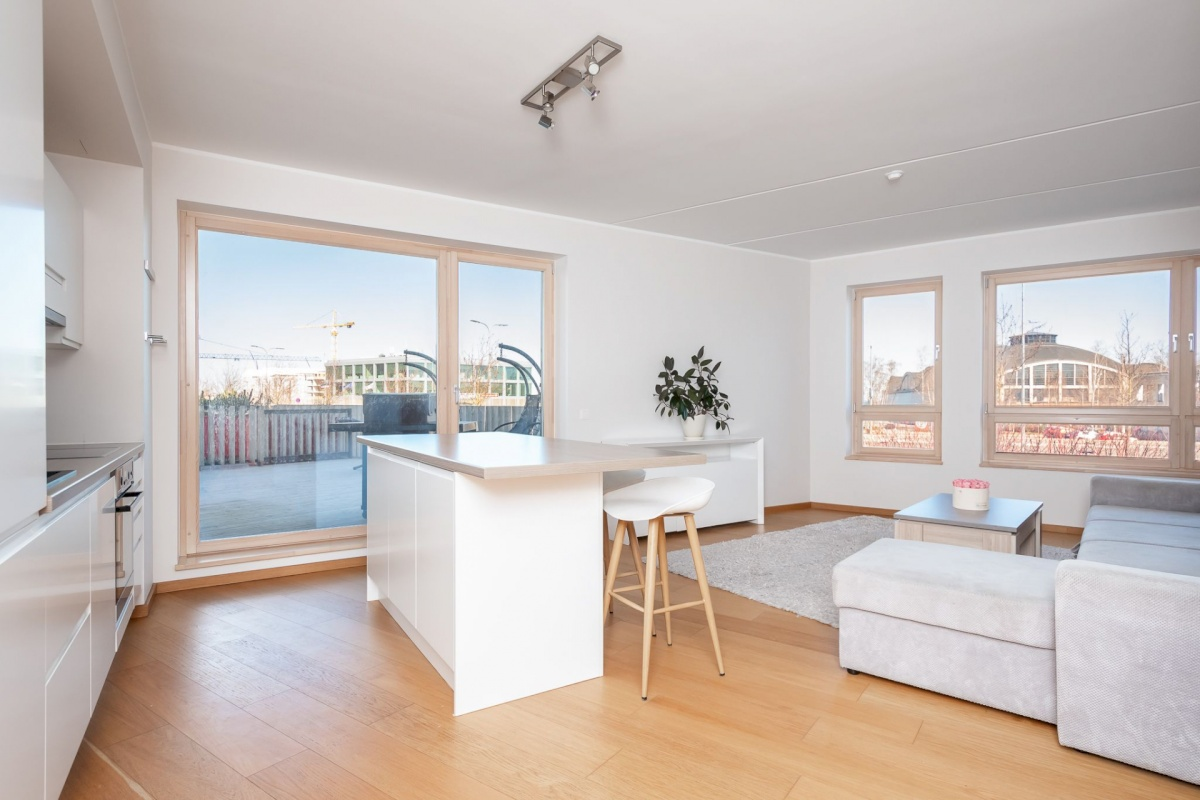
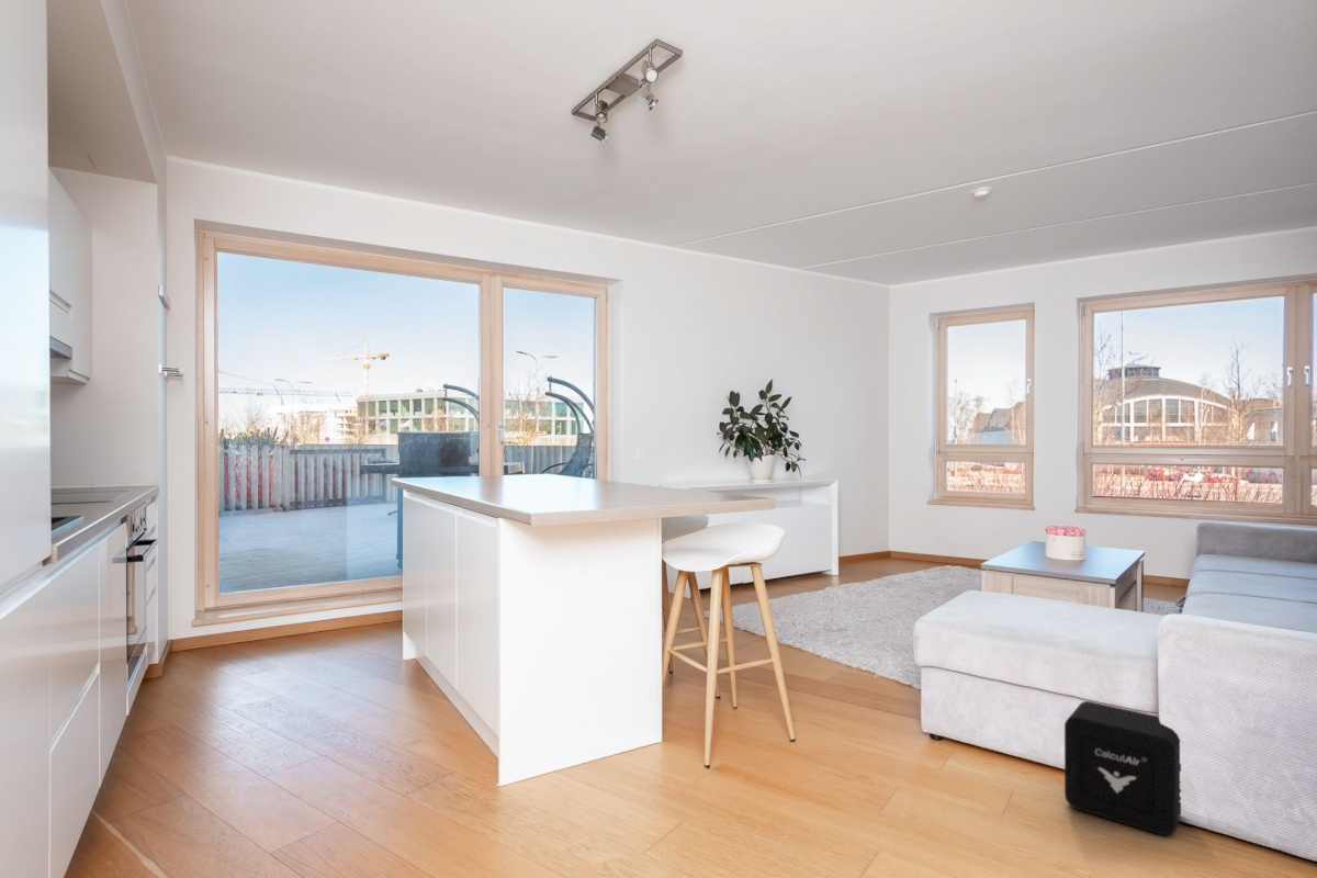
+ air purifier (1122, 765)
